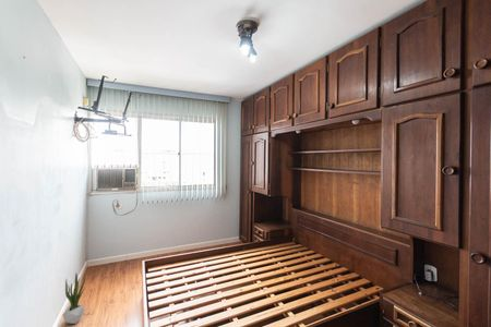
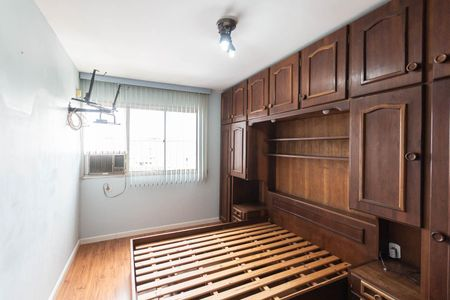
- potted plant (74, 298)
